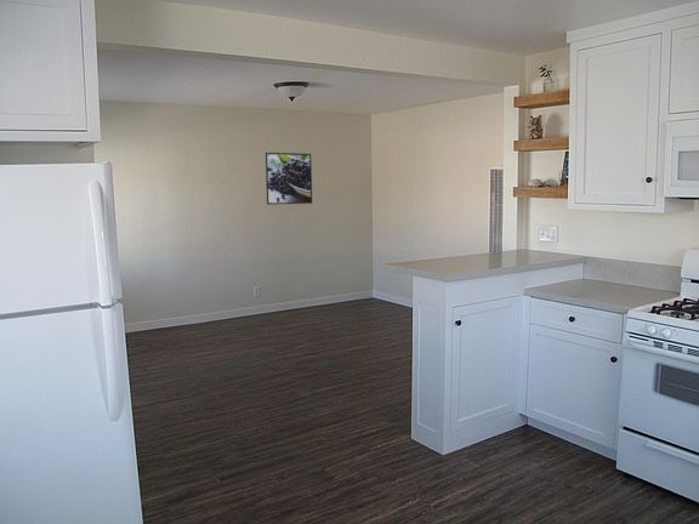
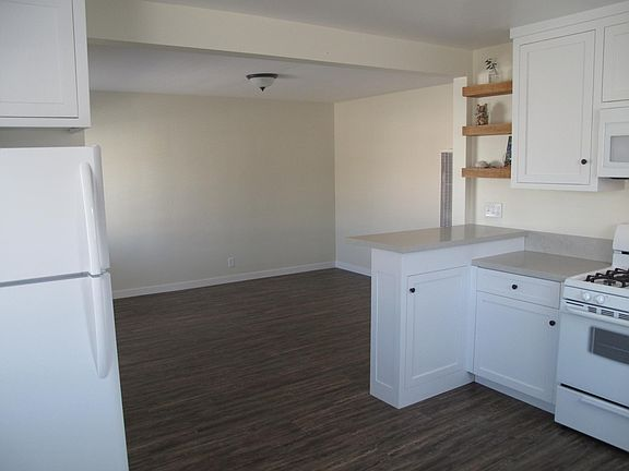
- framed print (289, 178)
